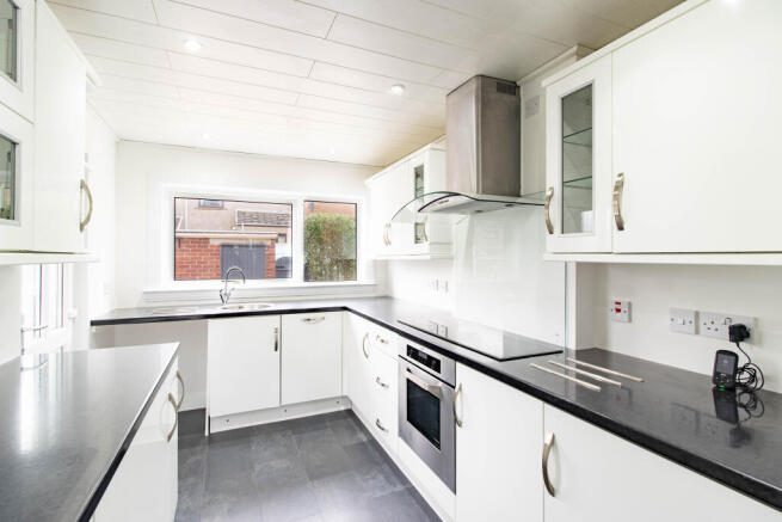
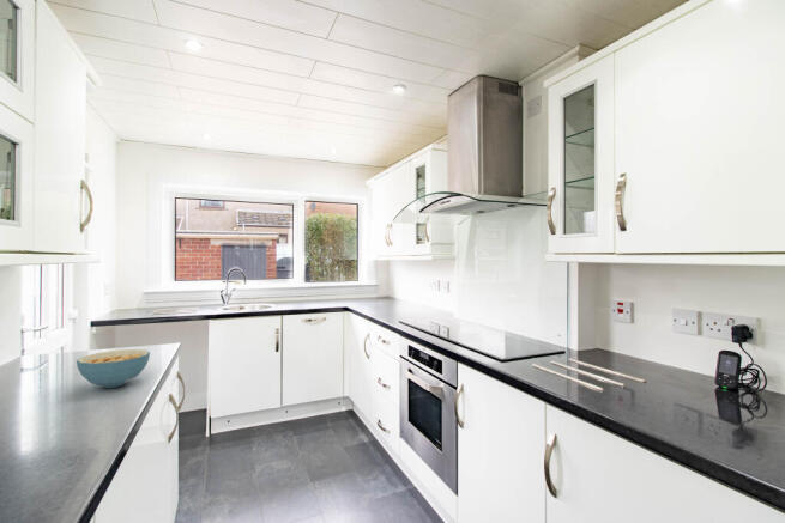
+ cereal bowl (114, 370)
